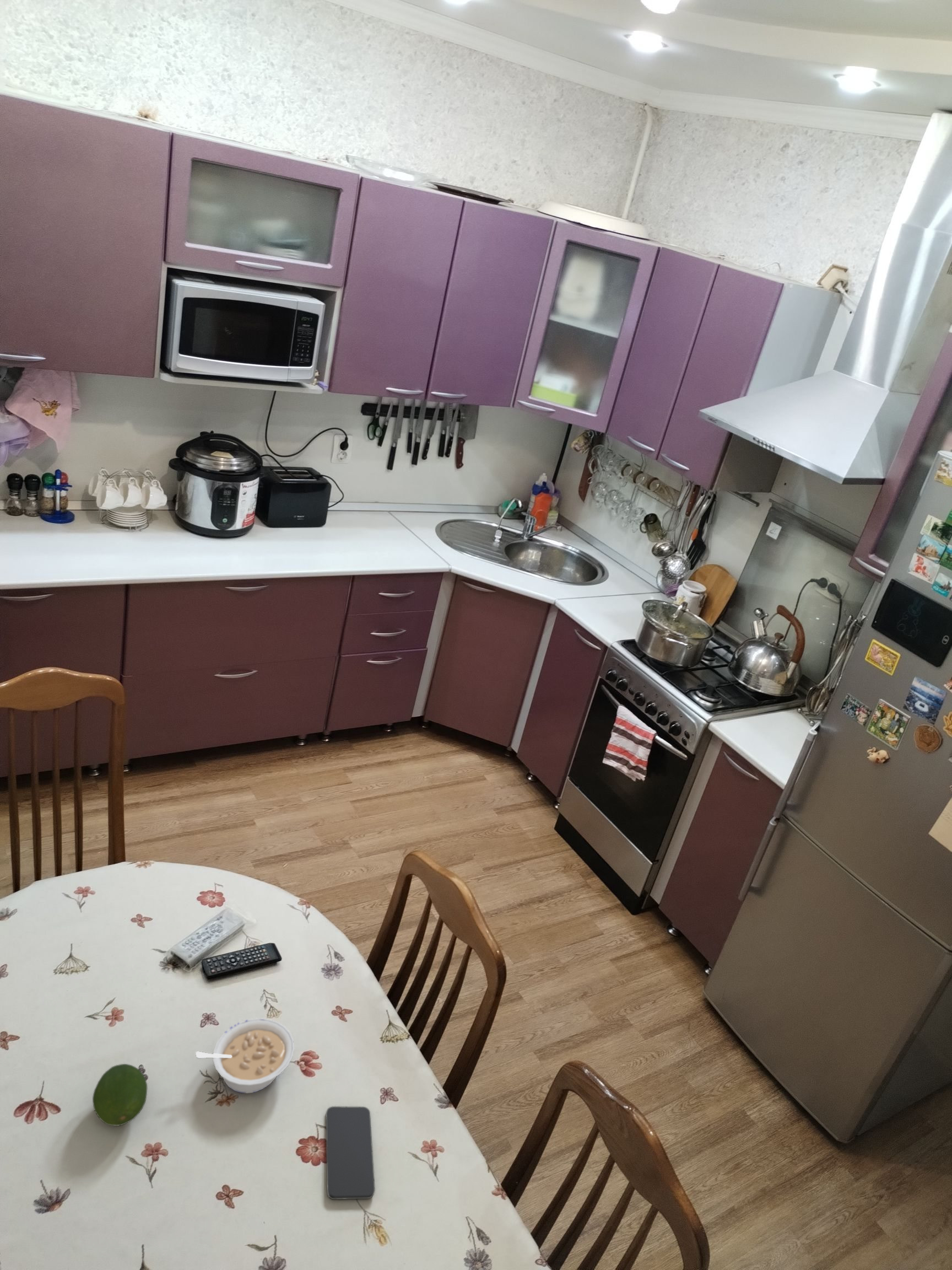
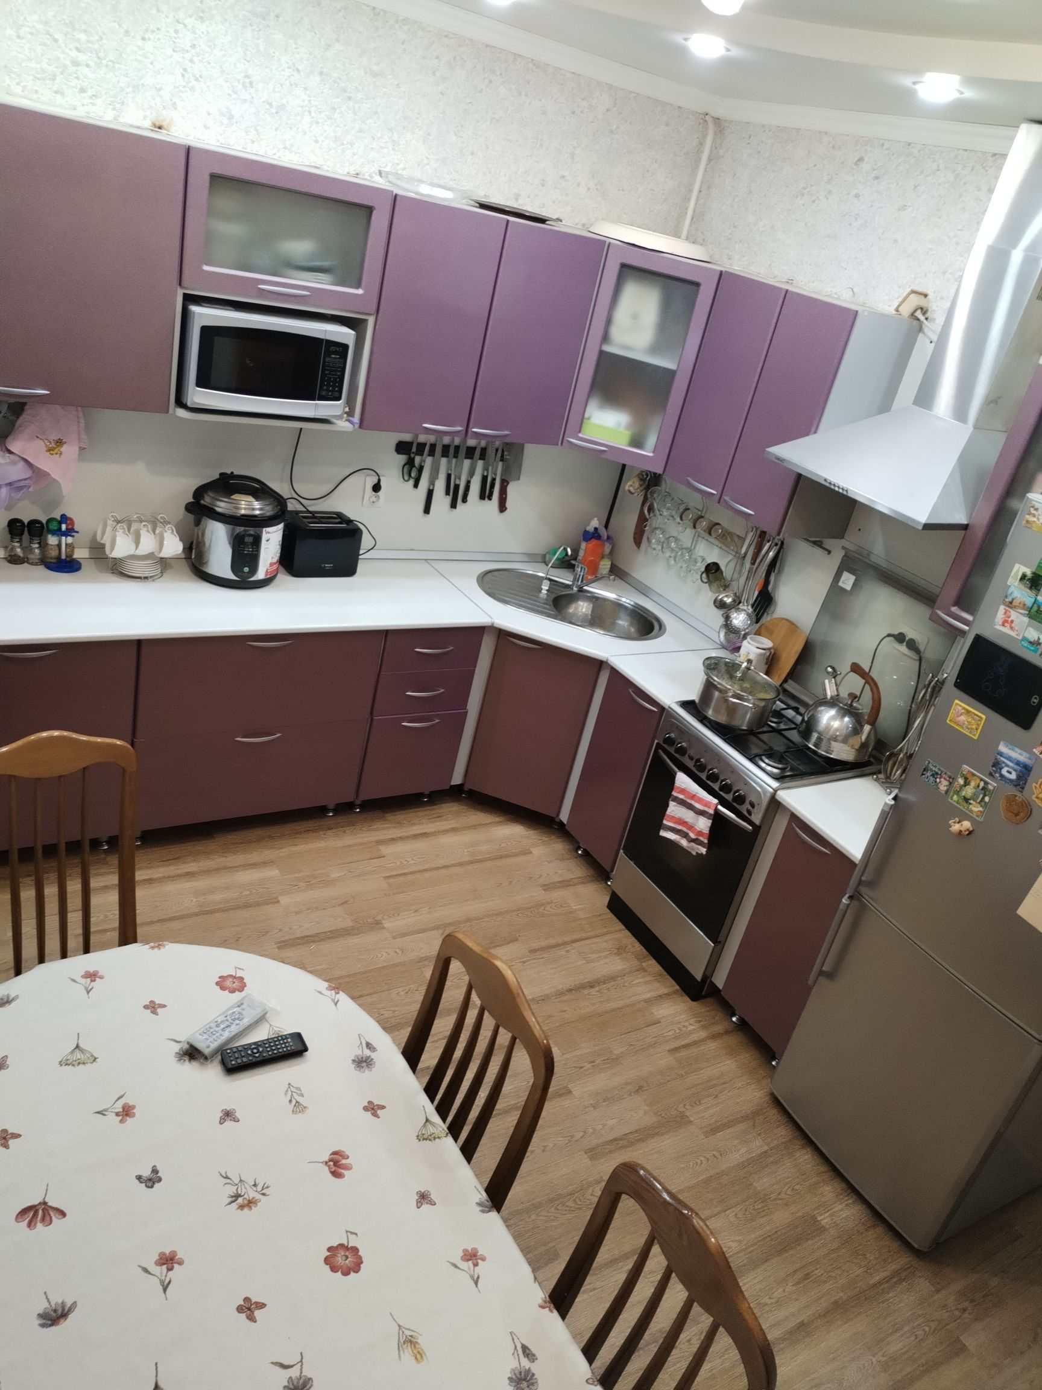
- fruit (120, 1095)
- legume (250, 1060)
- smartphone (349, 1150)
